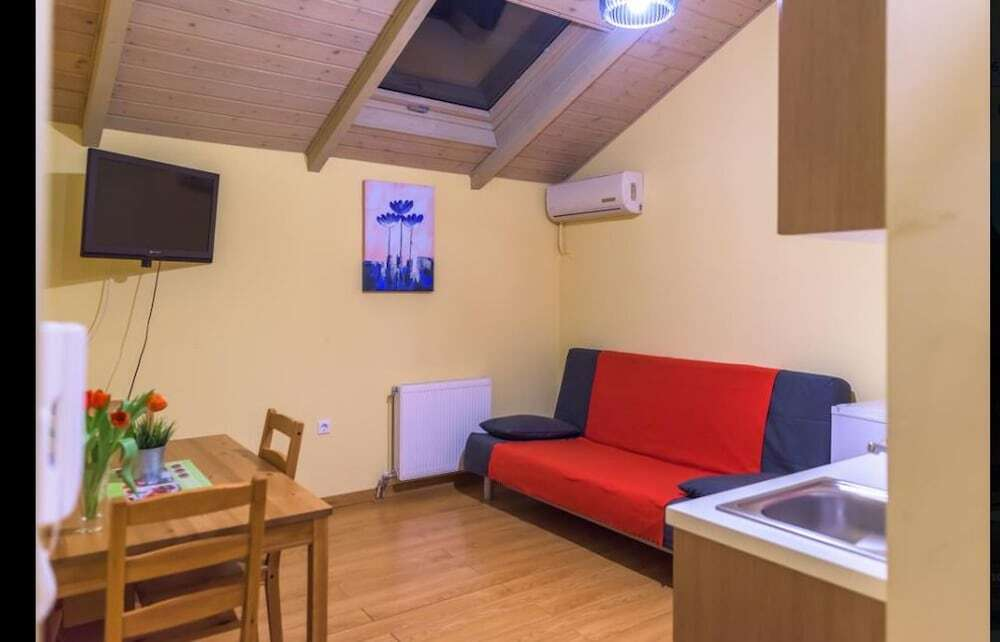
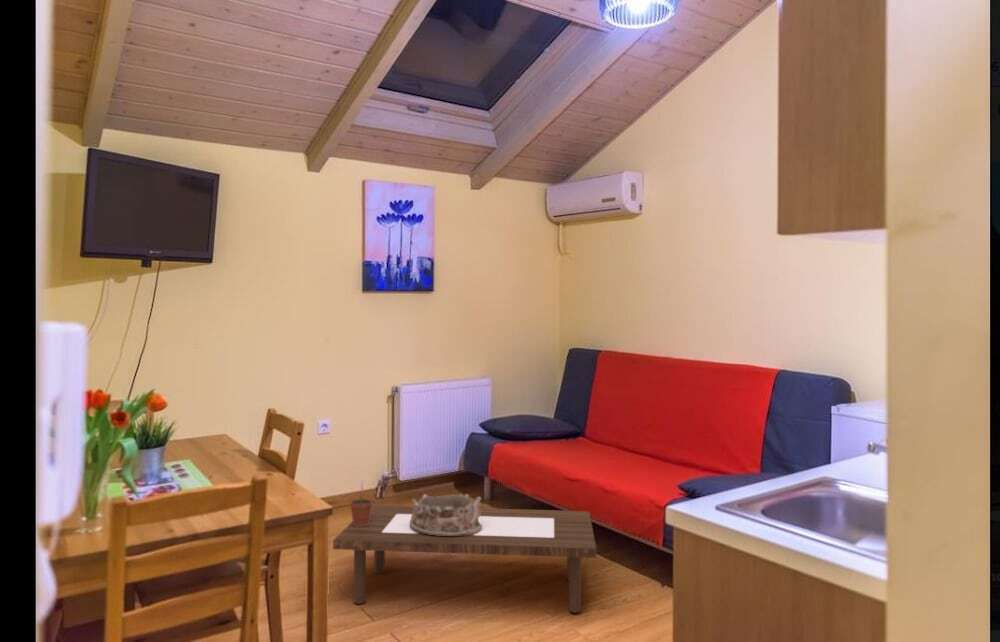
+ flowerpot (361, 501)
+ coffee table (470, 553)
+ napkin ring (445, 511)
